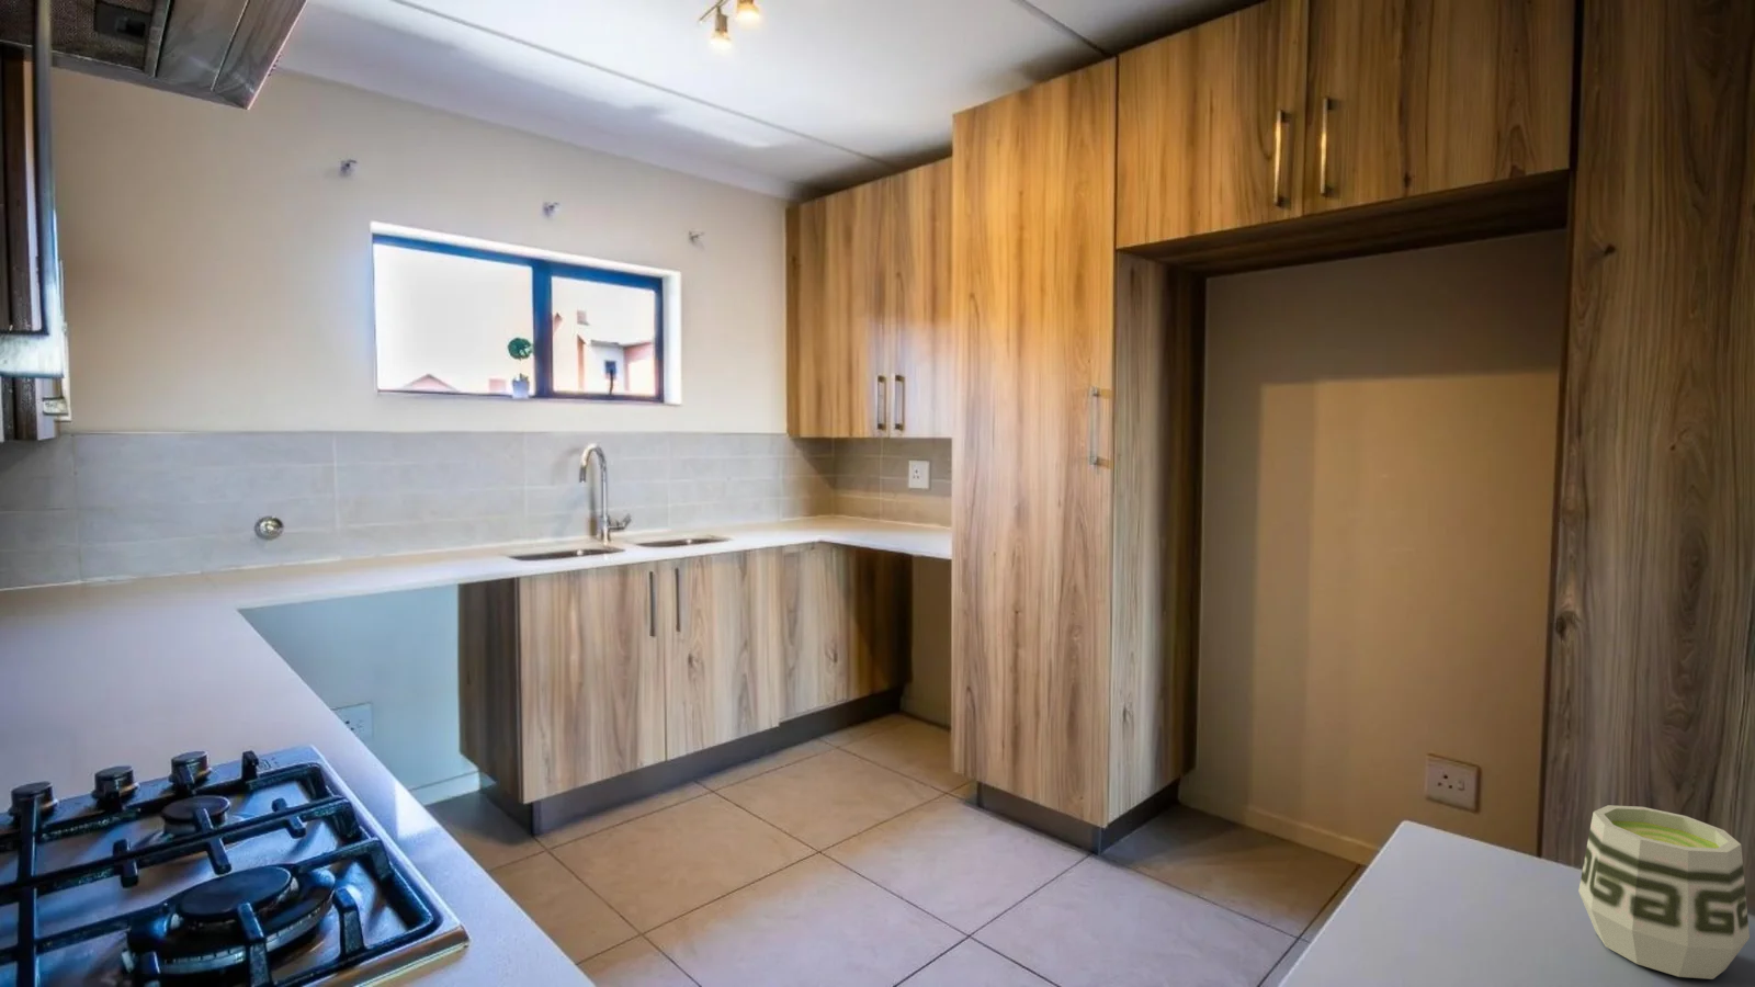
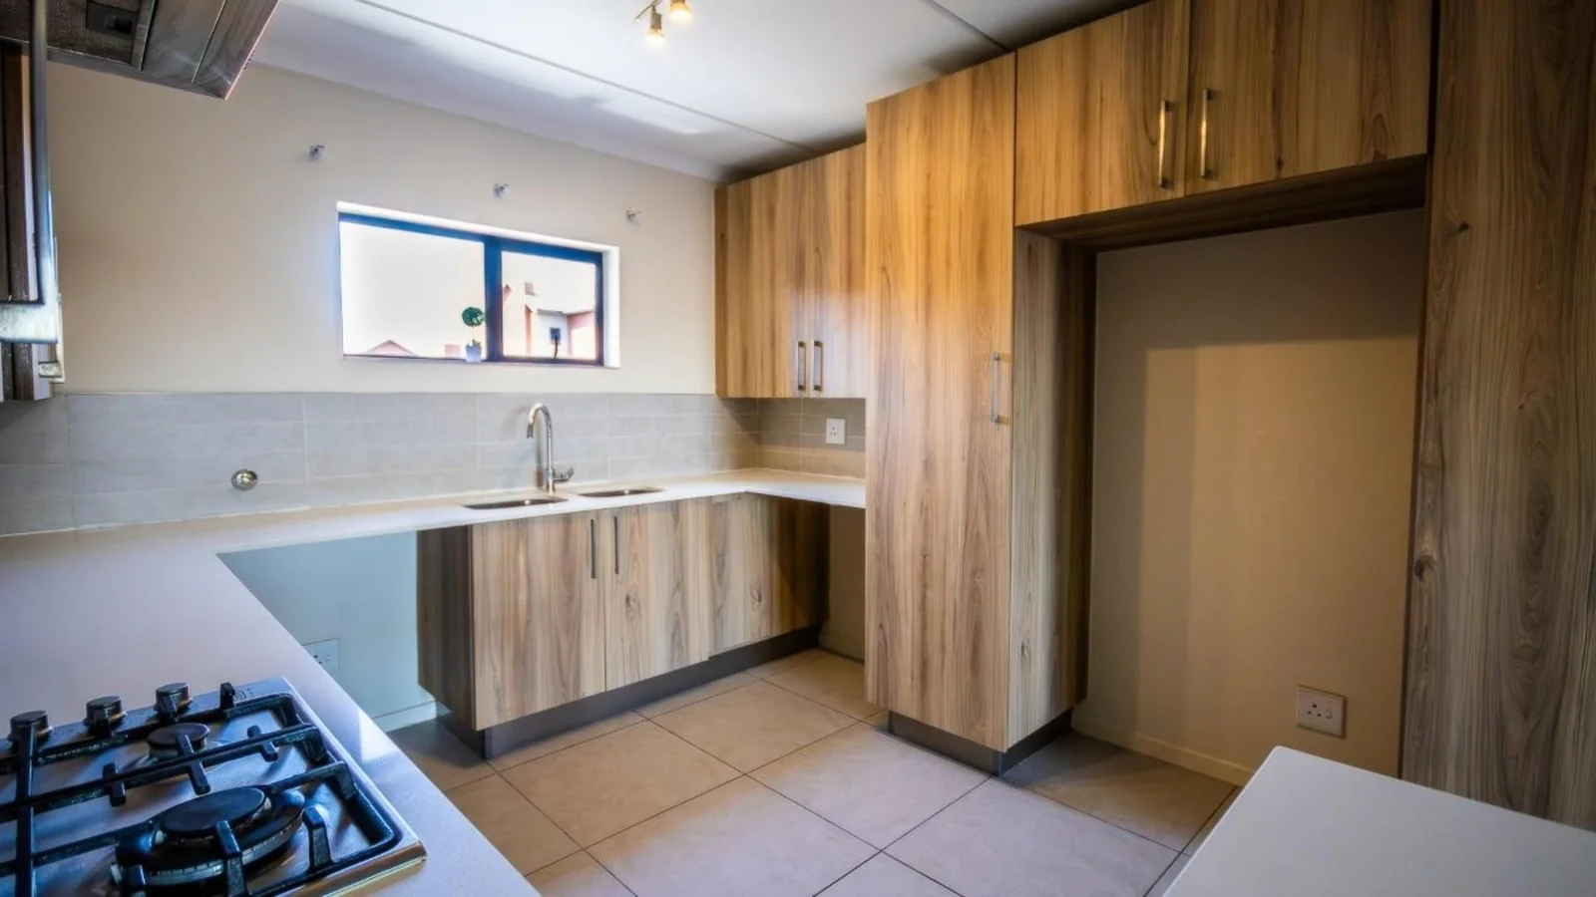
- cup (1661, 888)
